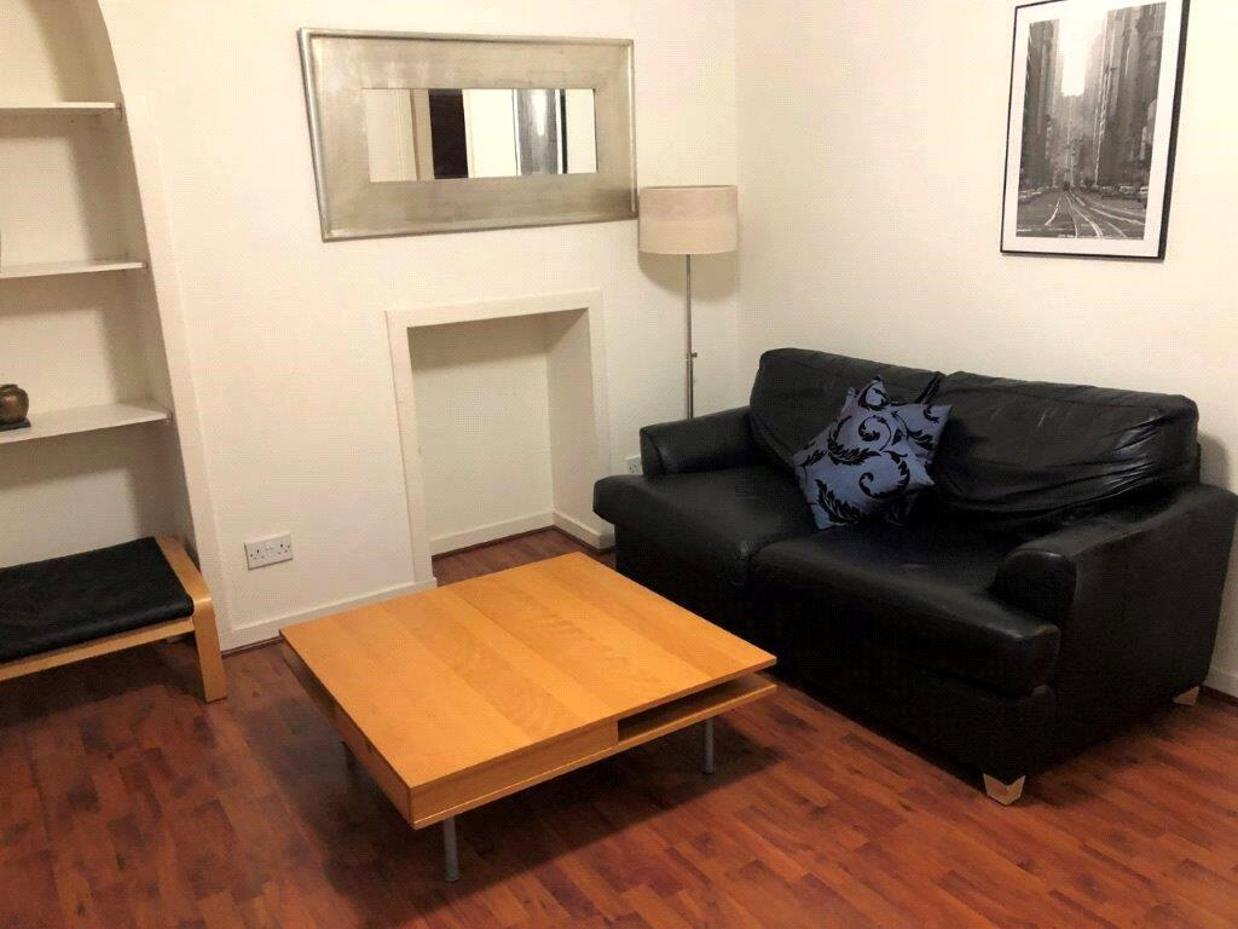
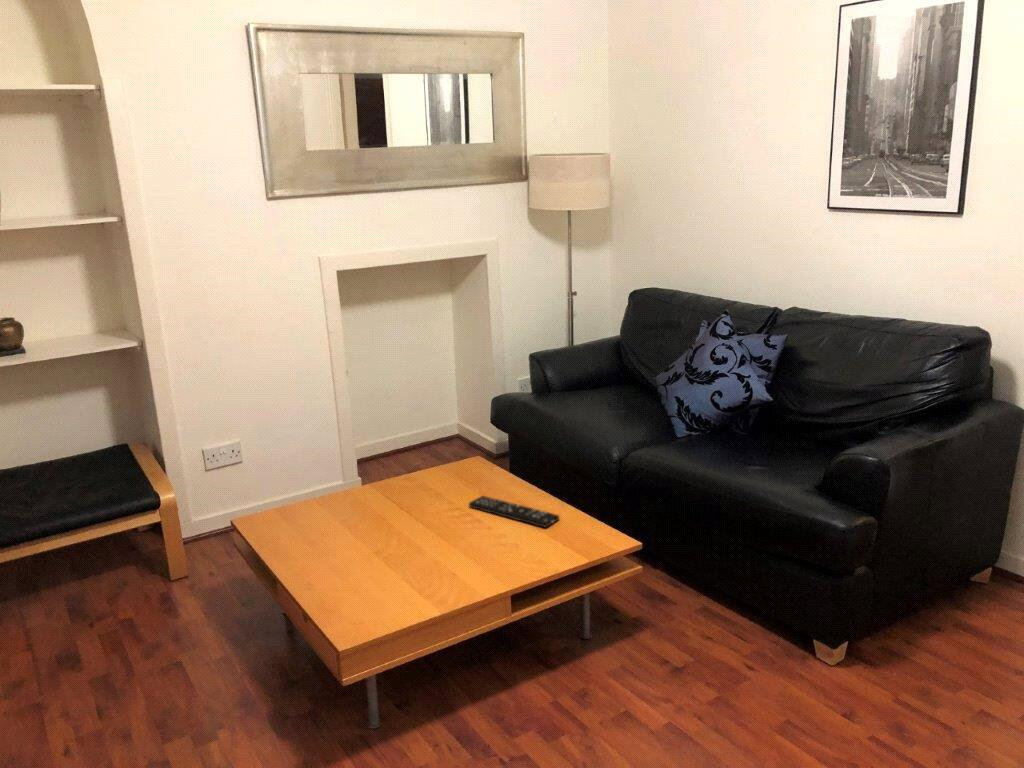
+ remote control (513, 510)
